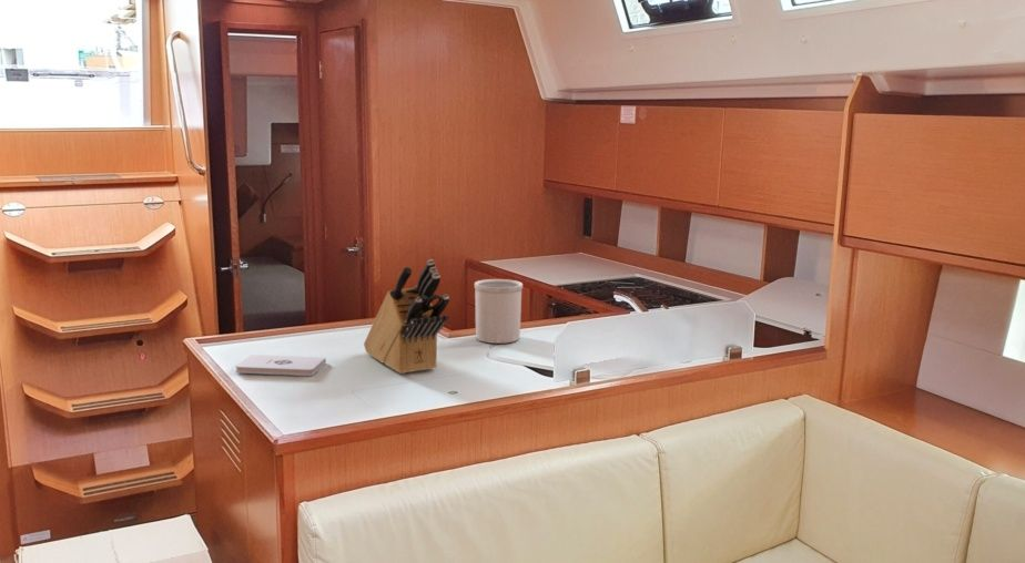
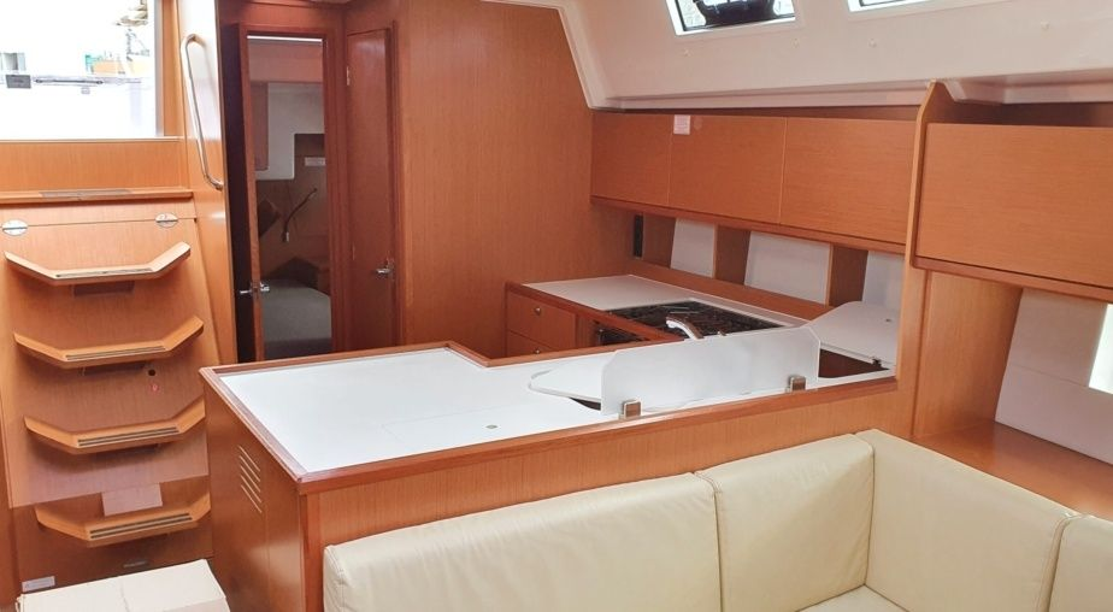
- utensil holder (498, 310)
- knife block (405, 310)
- notepad (281, 365)
